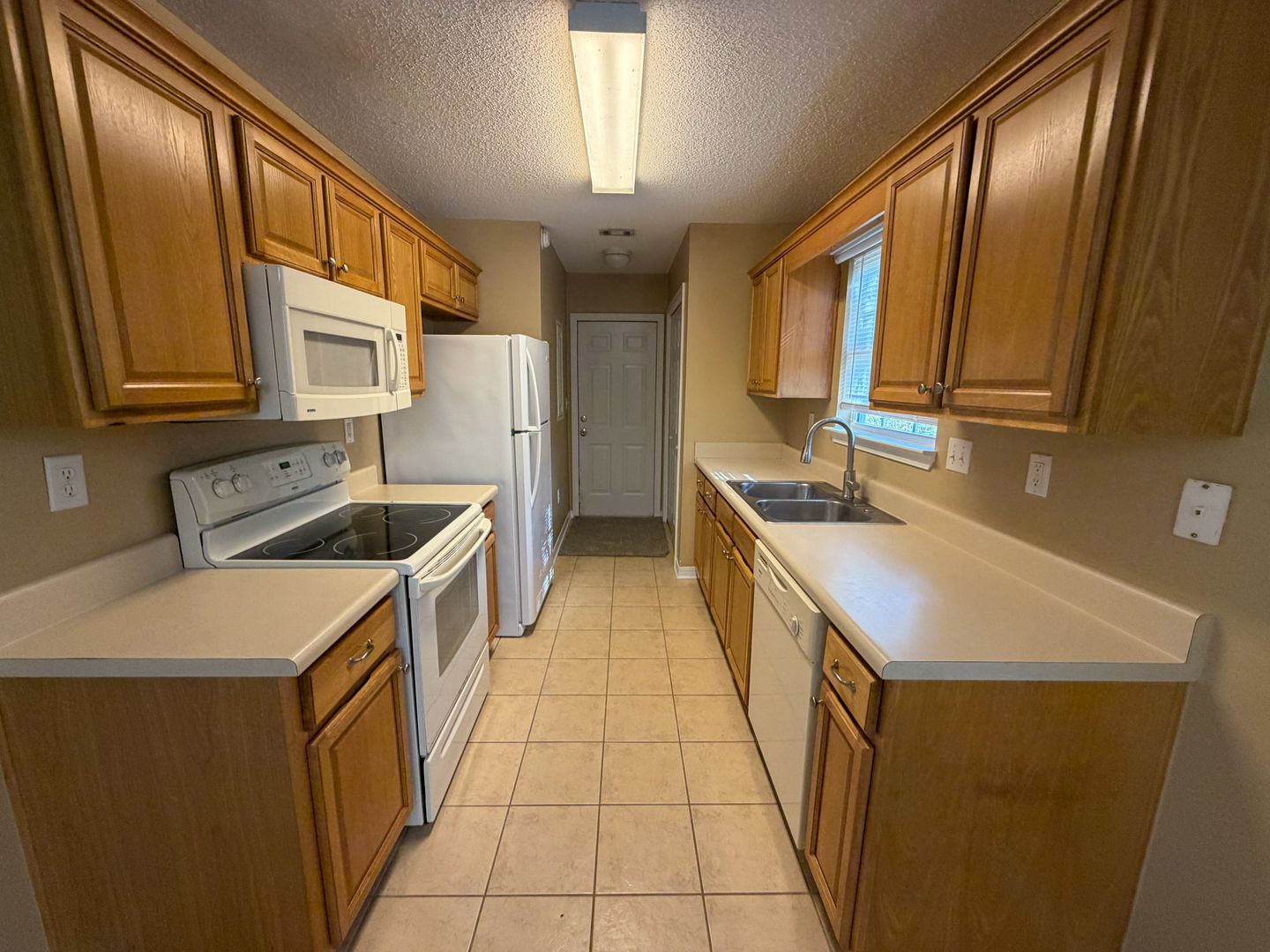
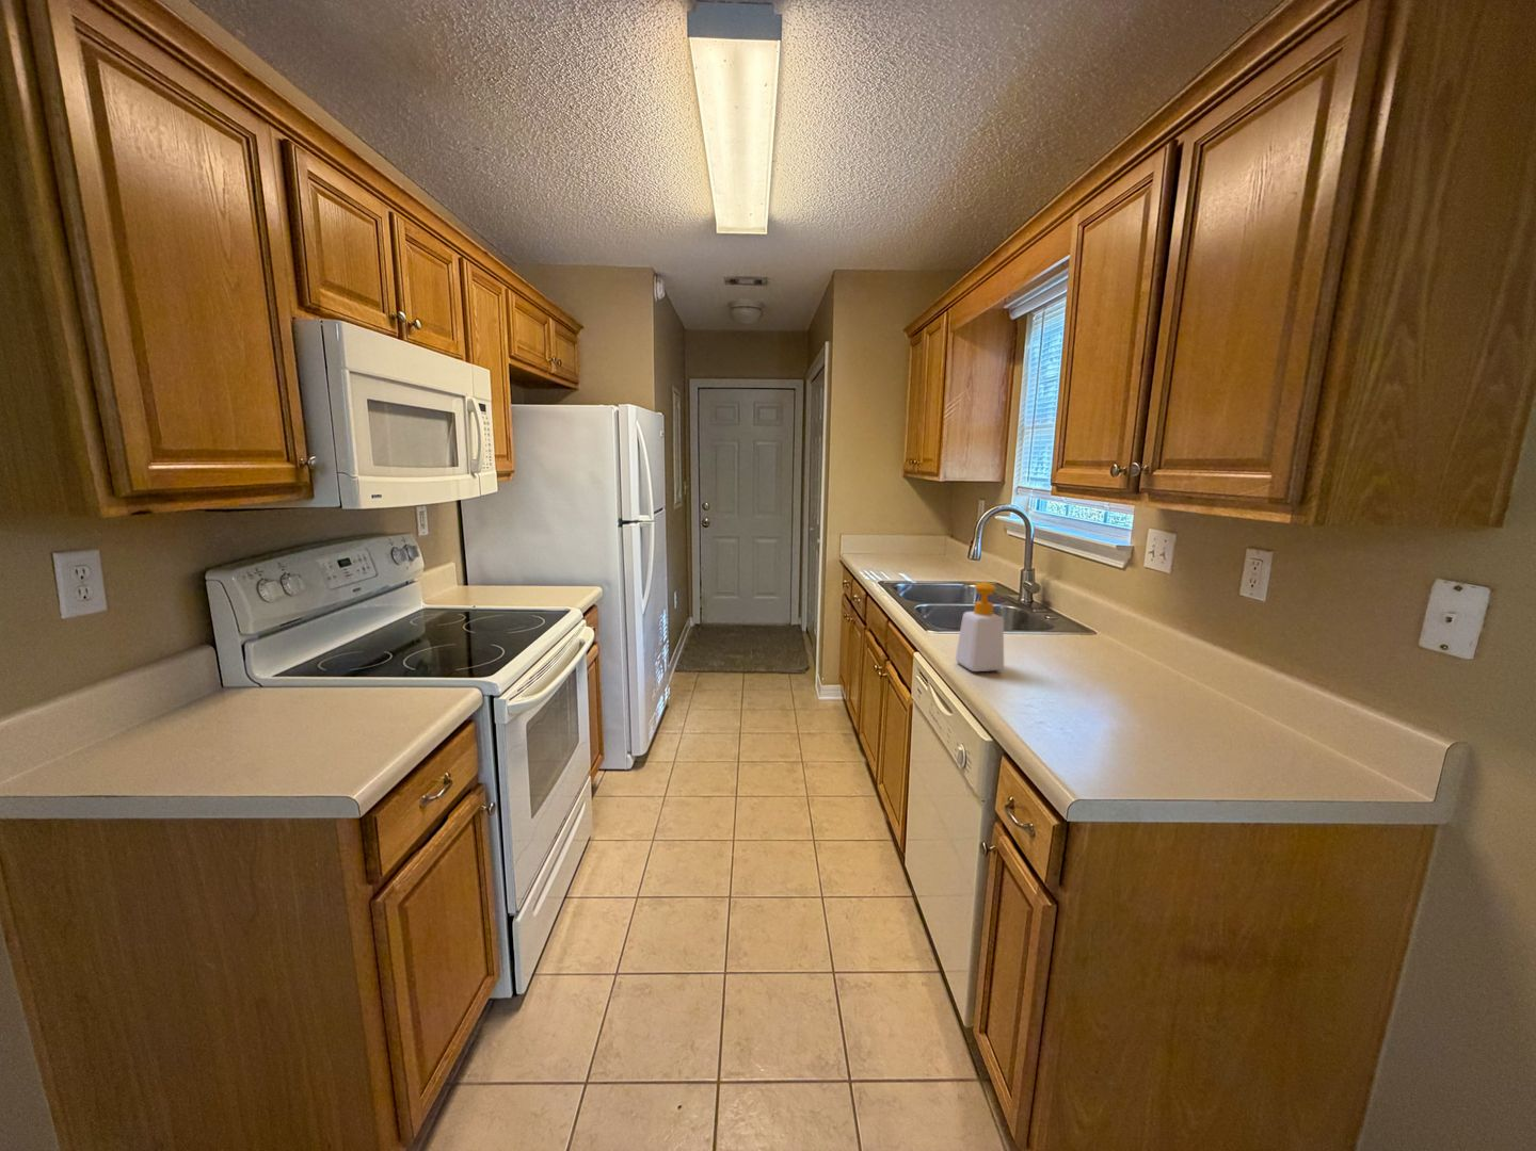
+ soap bottle (977, 623)
